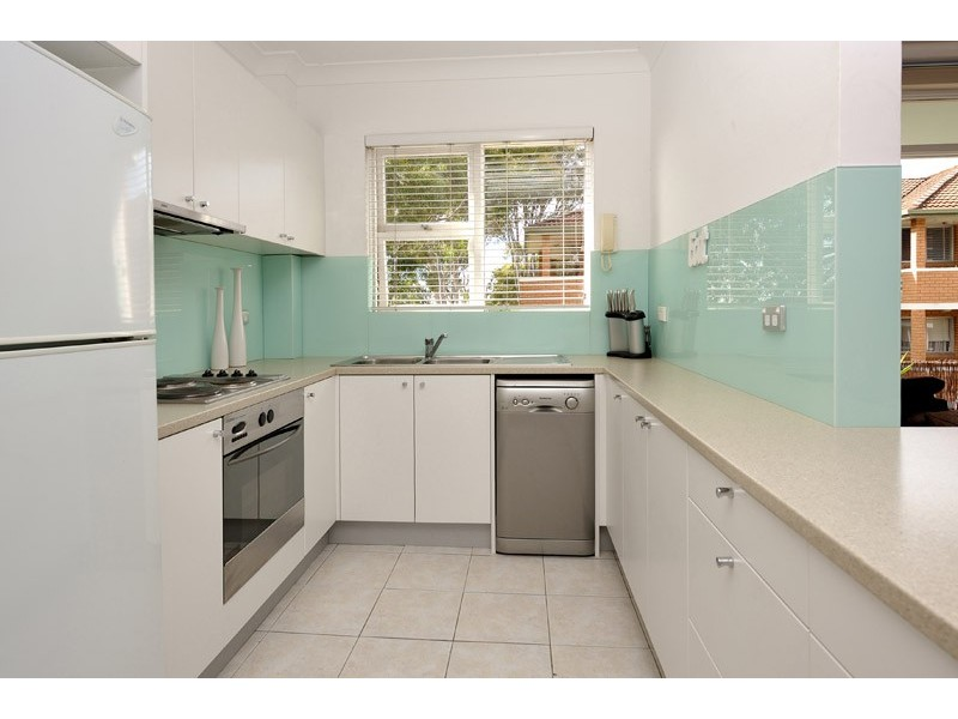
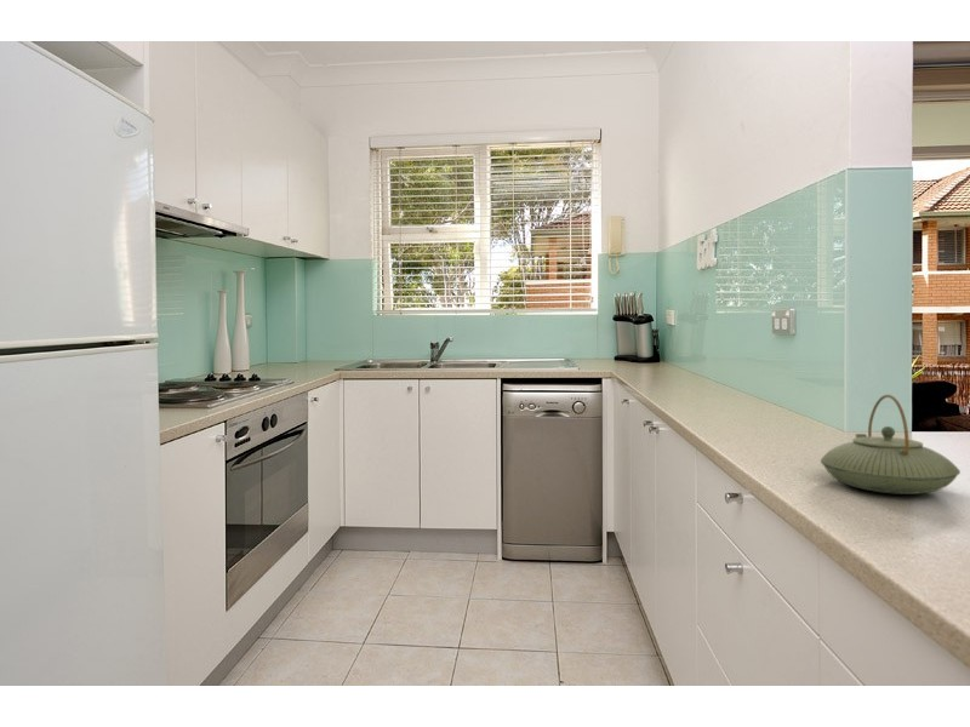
+ teapot (884, 439)
